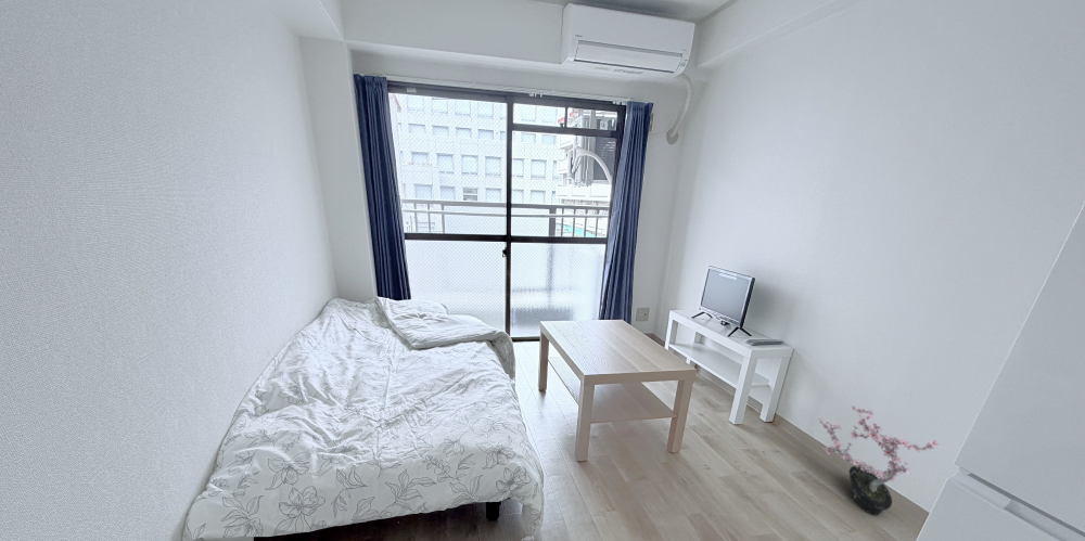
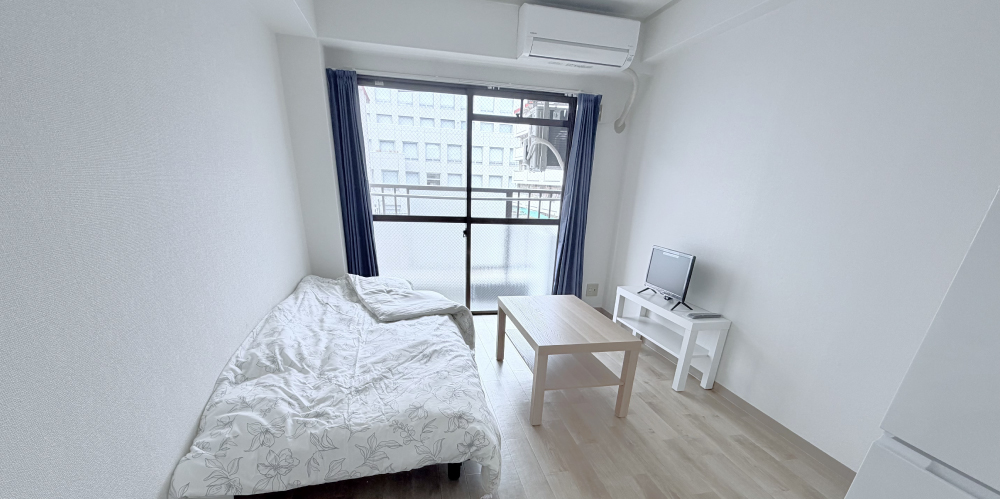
- potted plant (857, 460)
